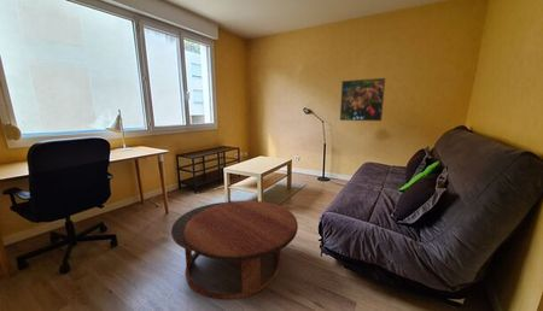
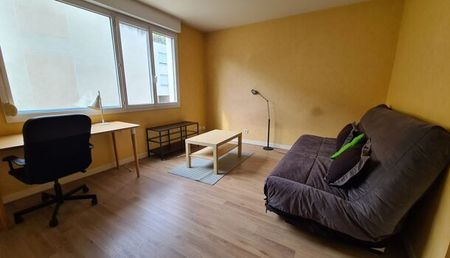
- coffee table (234, 241)
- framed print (361, 100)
